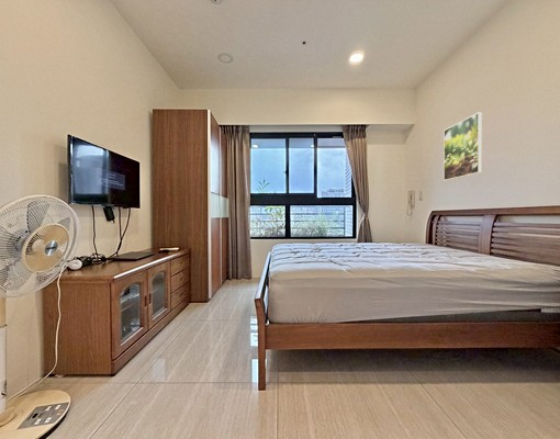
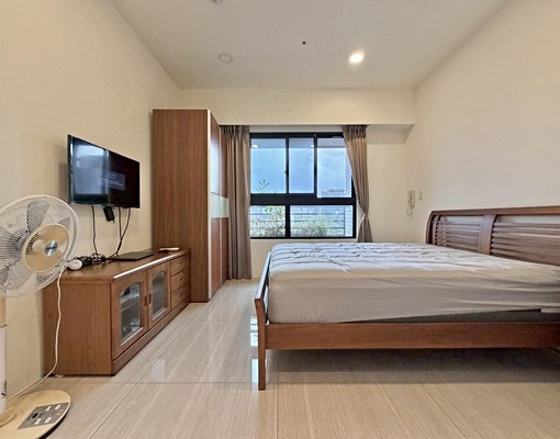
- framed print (460, 149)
